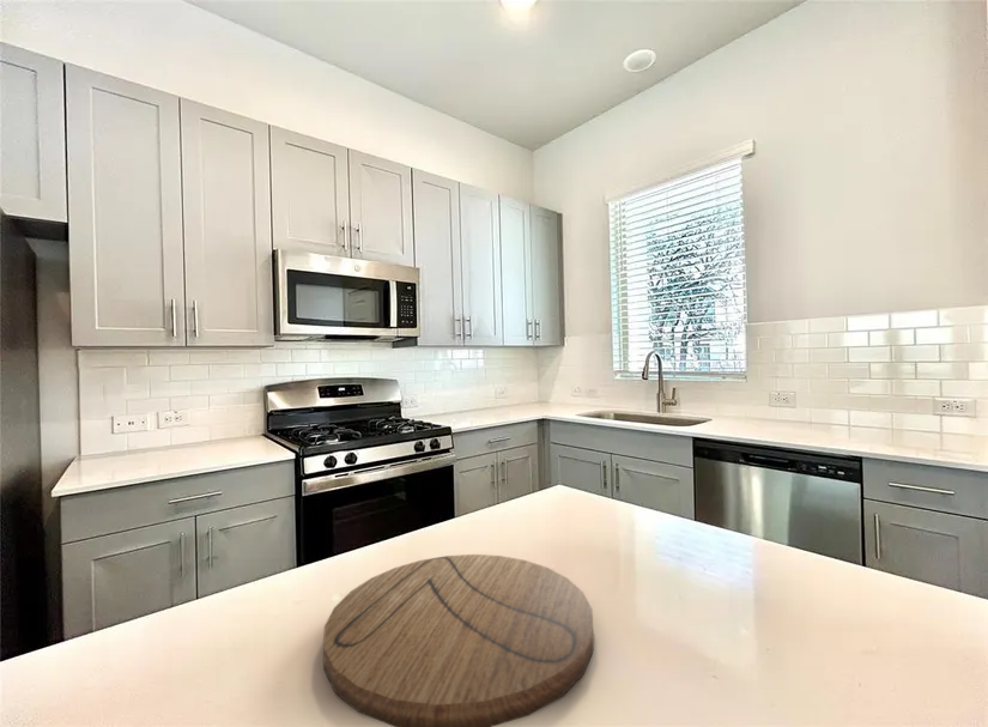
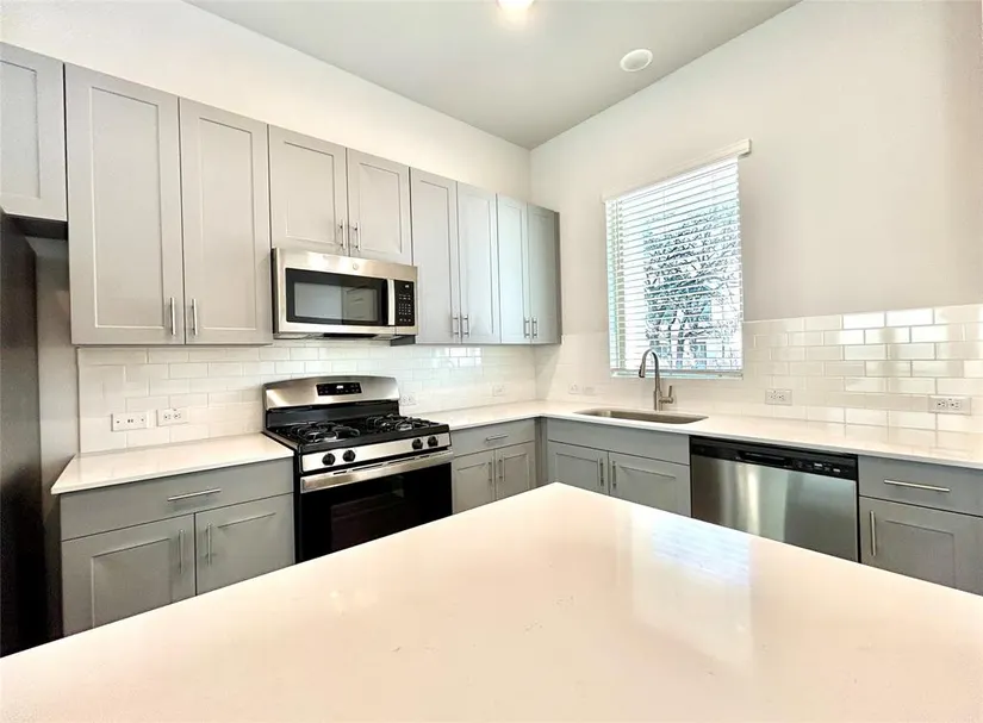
- cutting board (461, 618)
